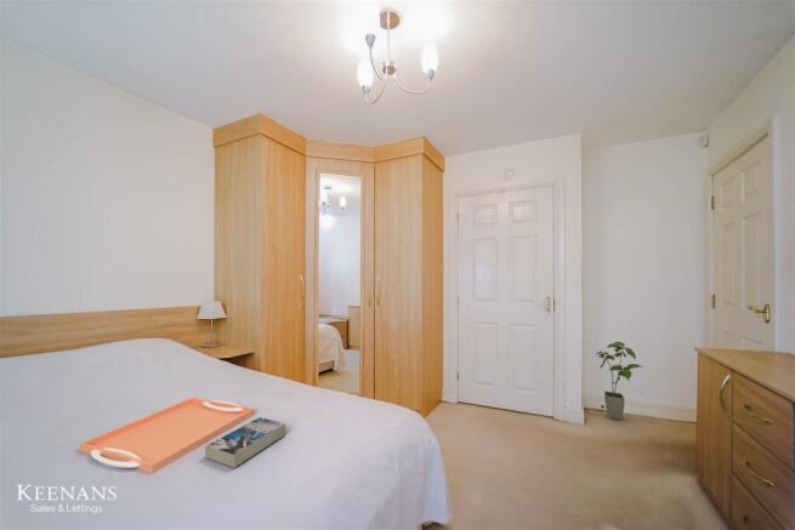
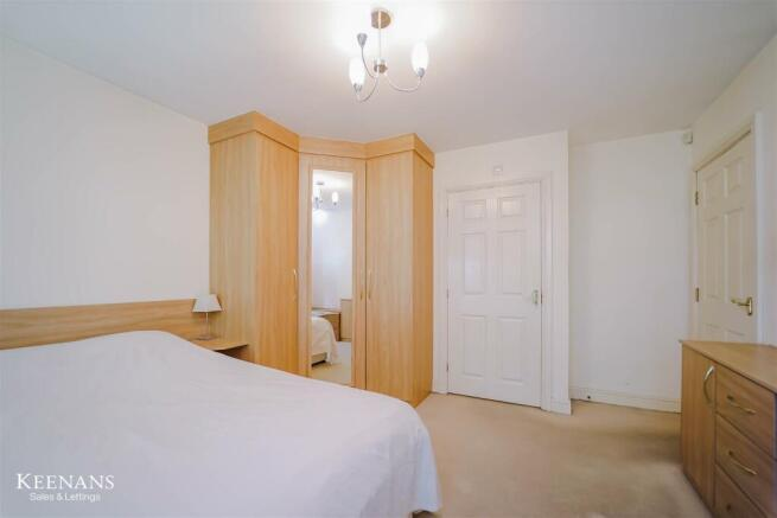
- house plant (619, 378)
- book (248, 439)
- serving tray (176, 427)
